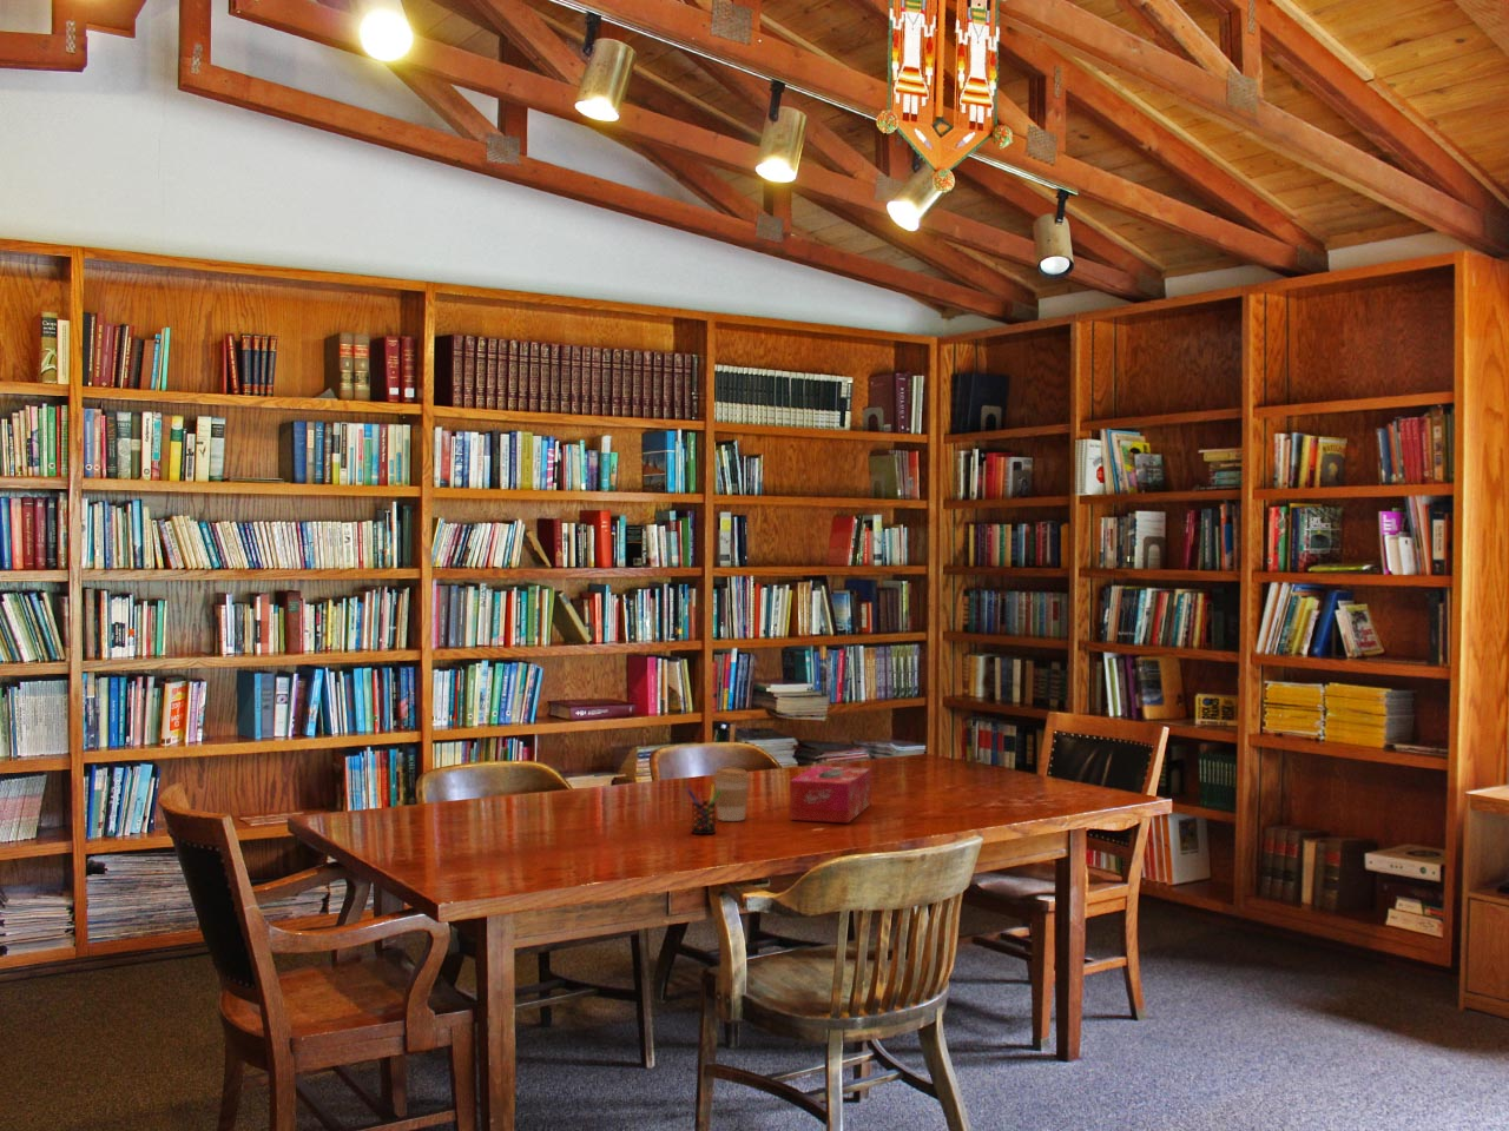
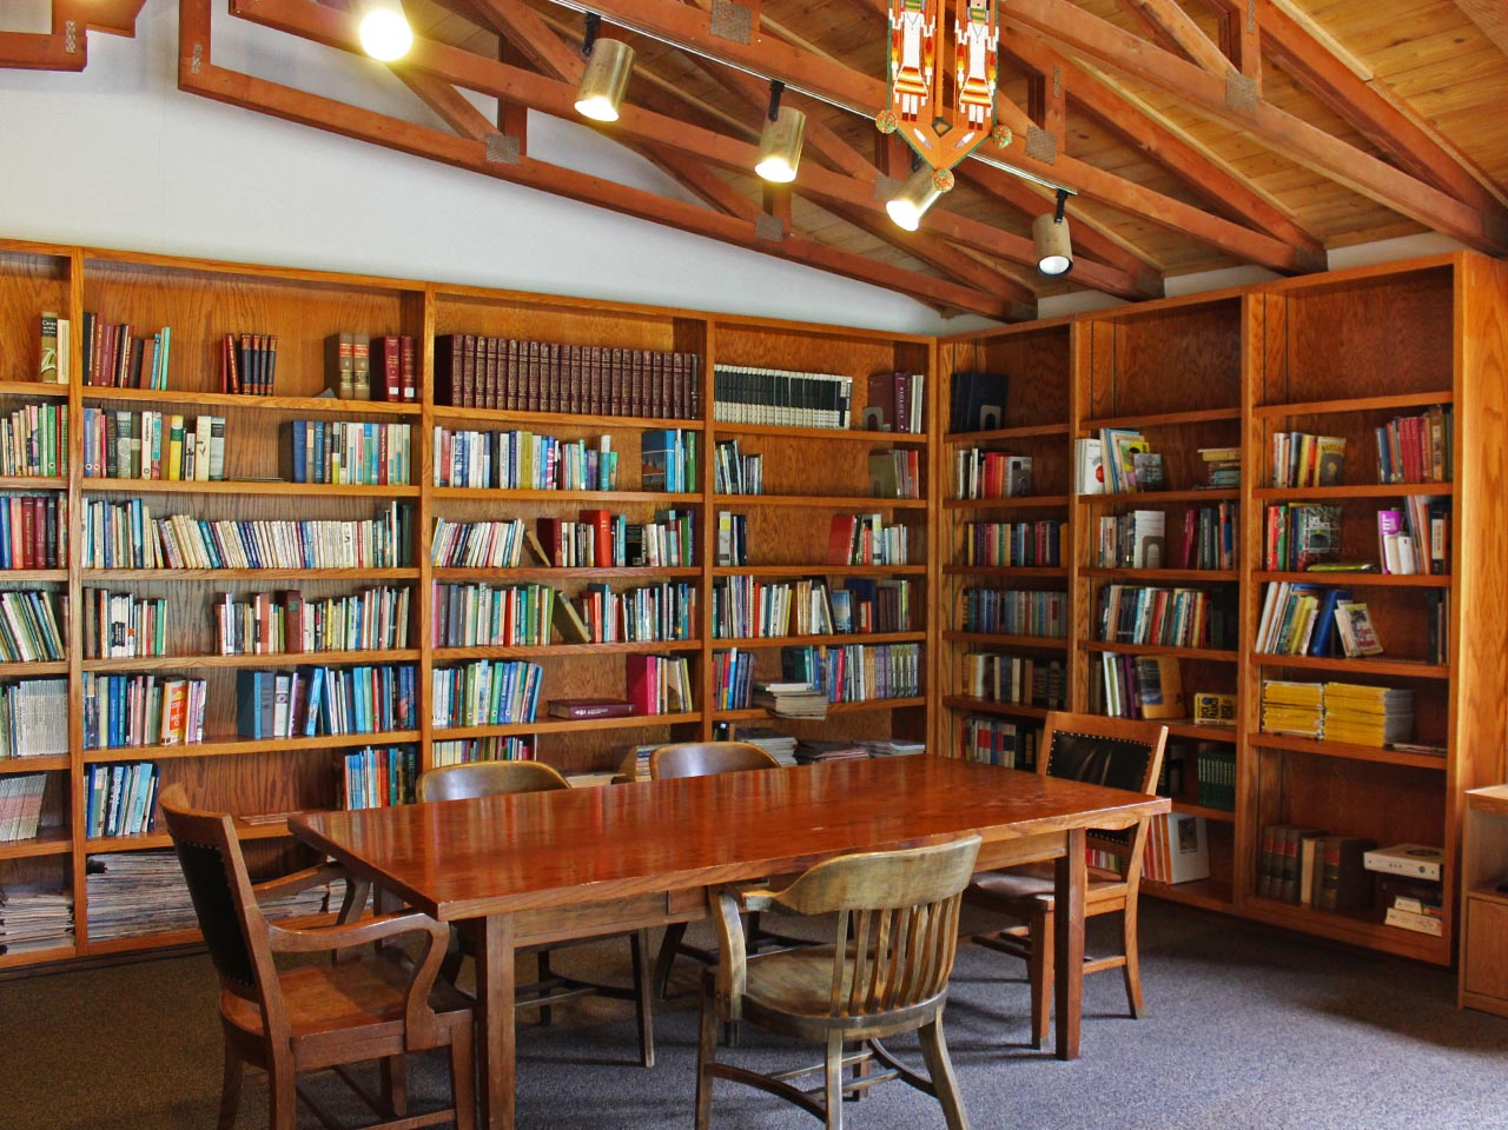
- pen holder (705, 808)
- tissue box (831, 792)
- coffee cup (731, 792)
